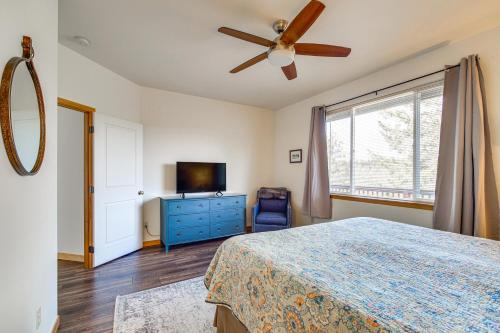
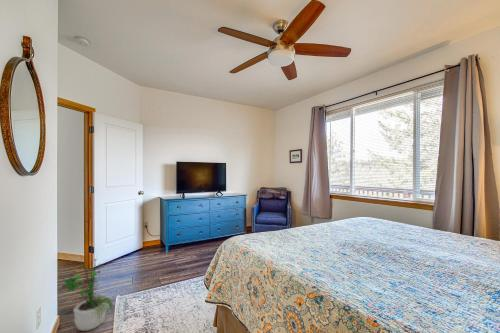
+ potted plant (91, 285)
